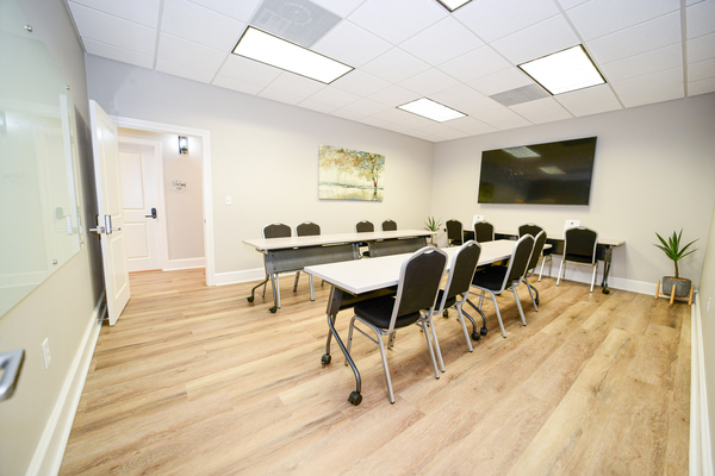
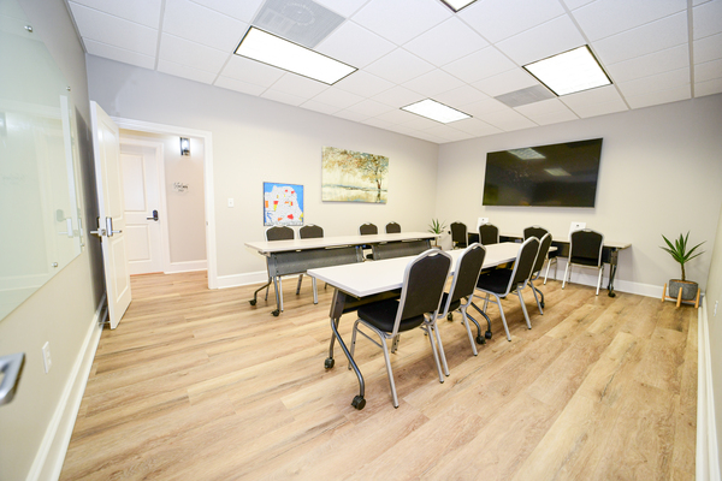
+ wall art (284, 204)
